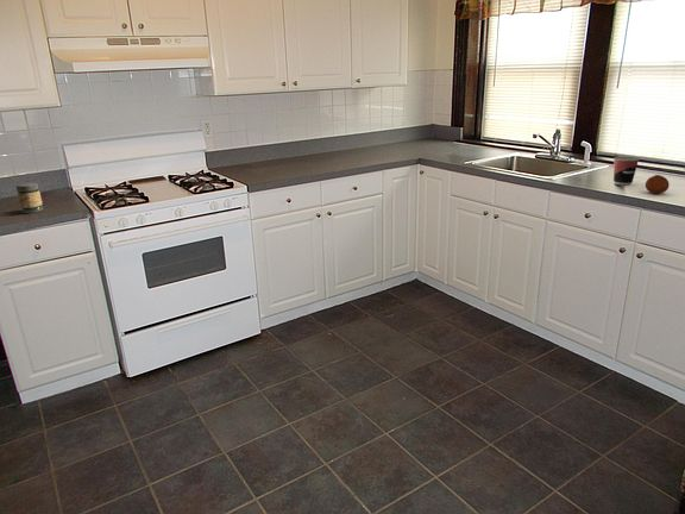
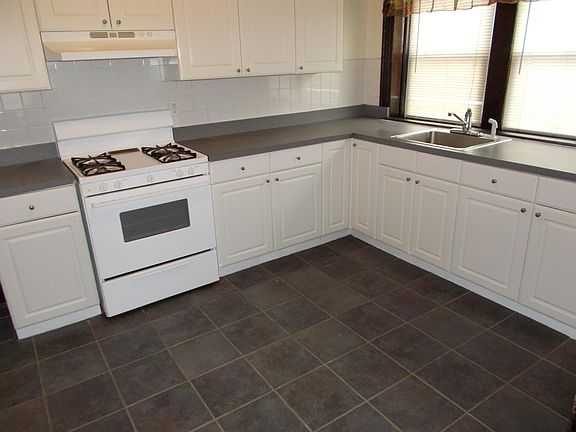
- fruit (656, 183)
- cup (624, 170)
- jar (29, 198)
